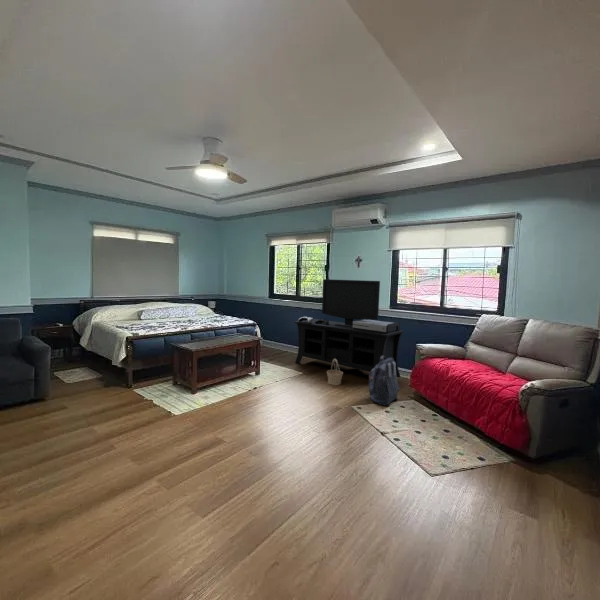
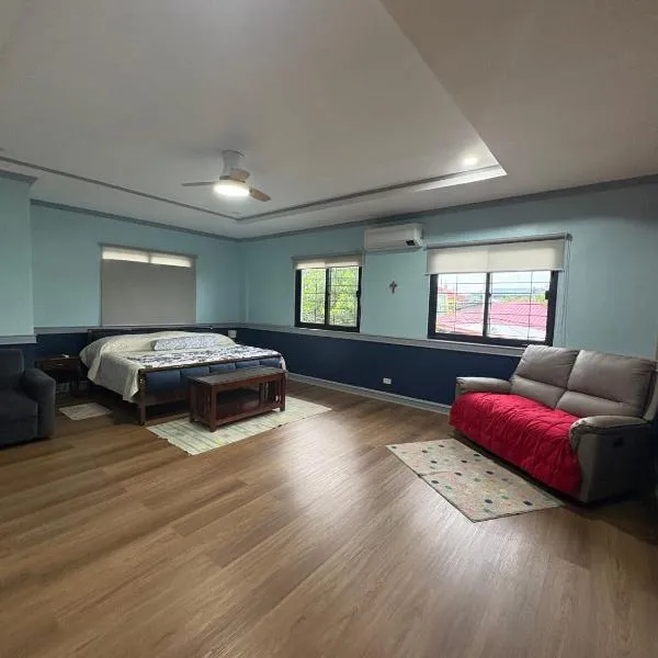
- backpack (385, 379)
- basket (335, 370)
- media console (345, 325)
